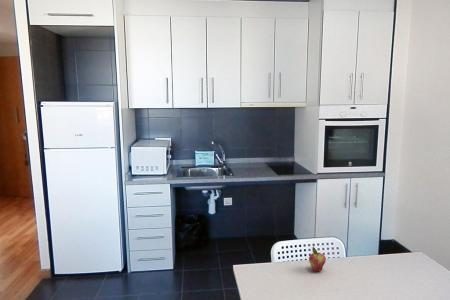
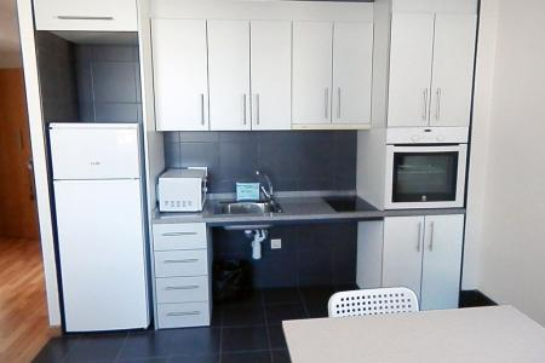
- fruit (316, 258)
